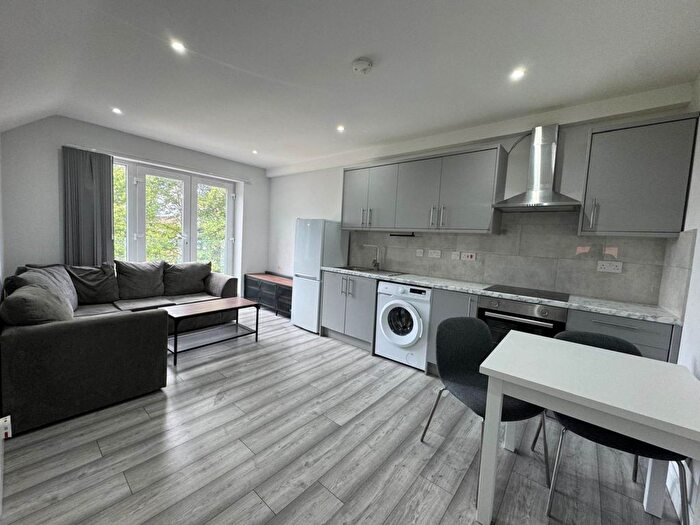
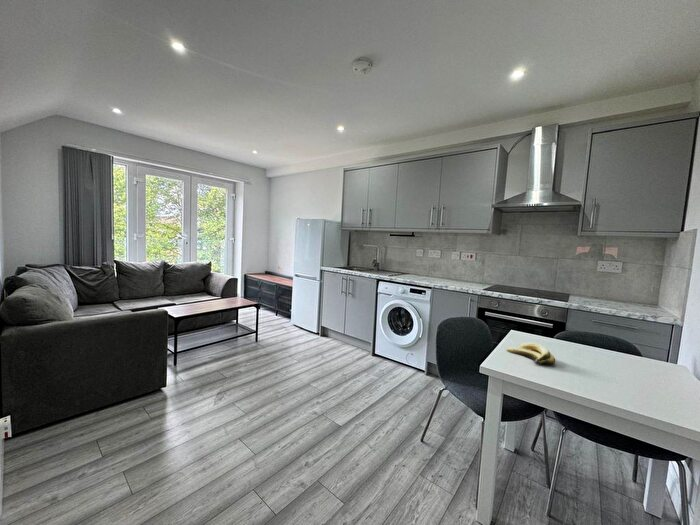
+ banana (531, 351)
